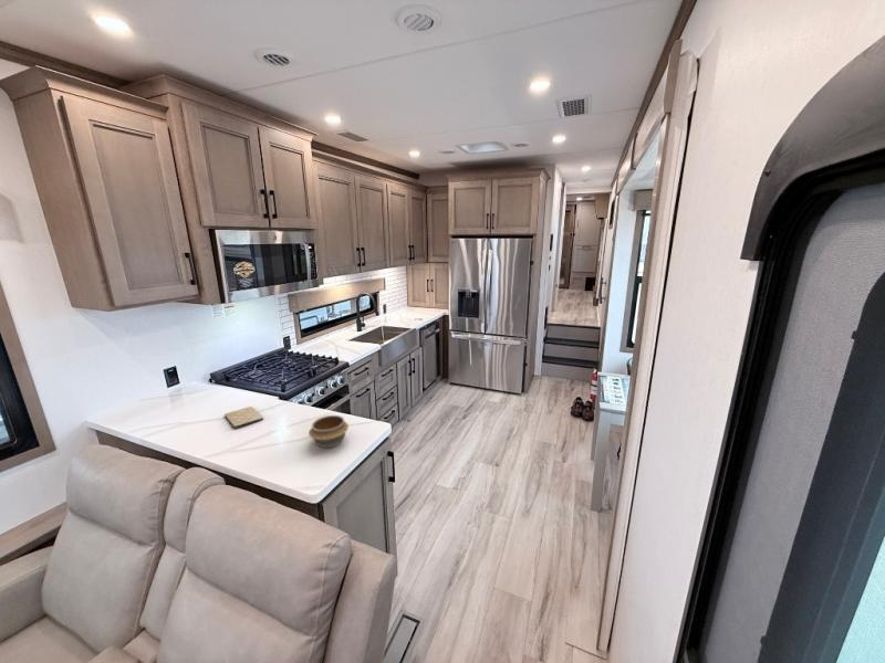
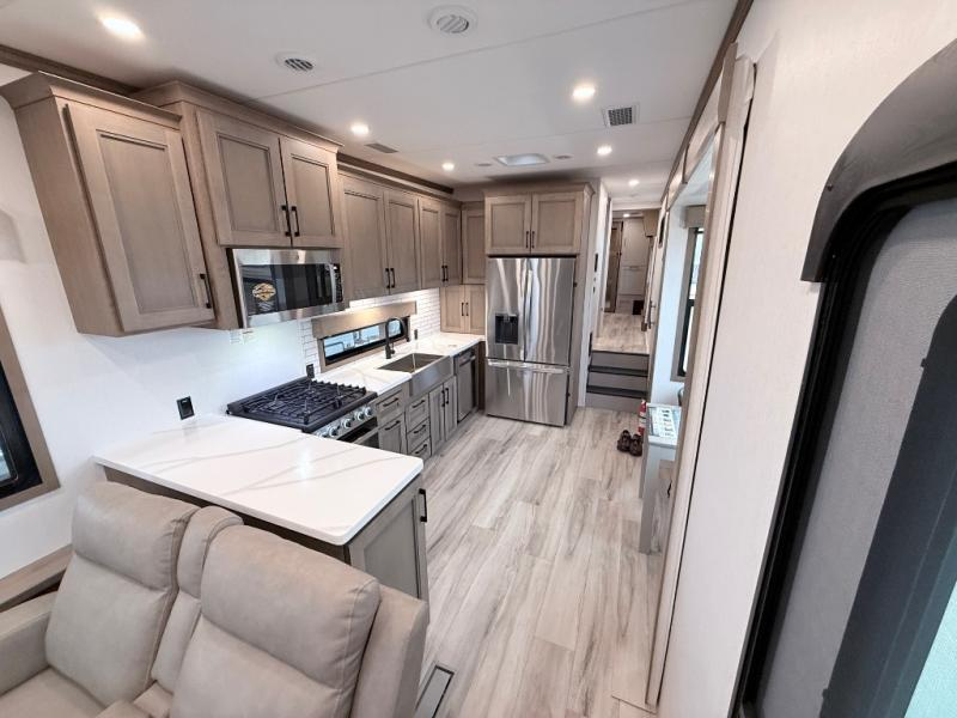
- cutting board (243, 417)
- bowl (329, 432)
